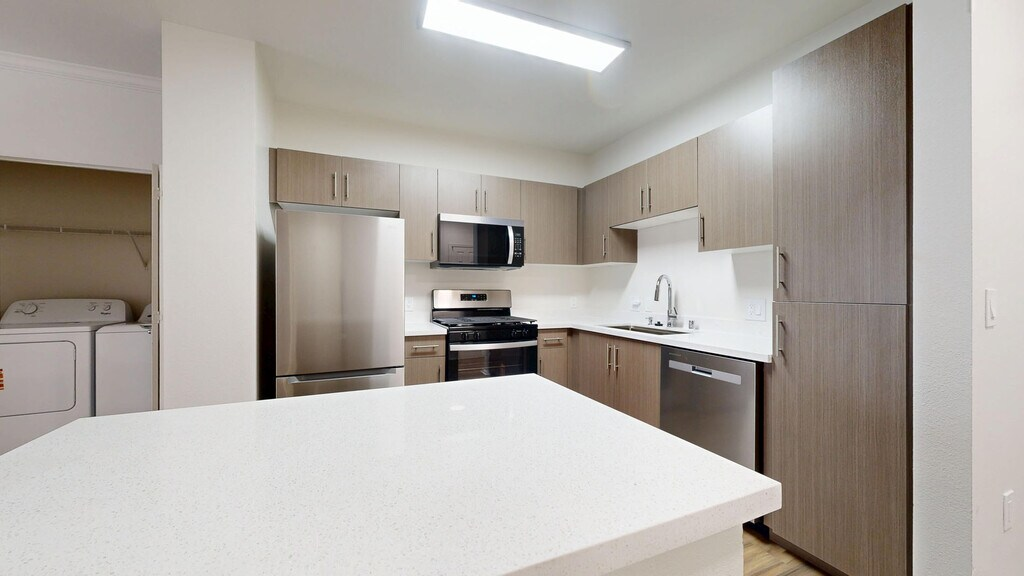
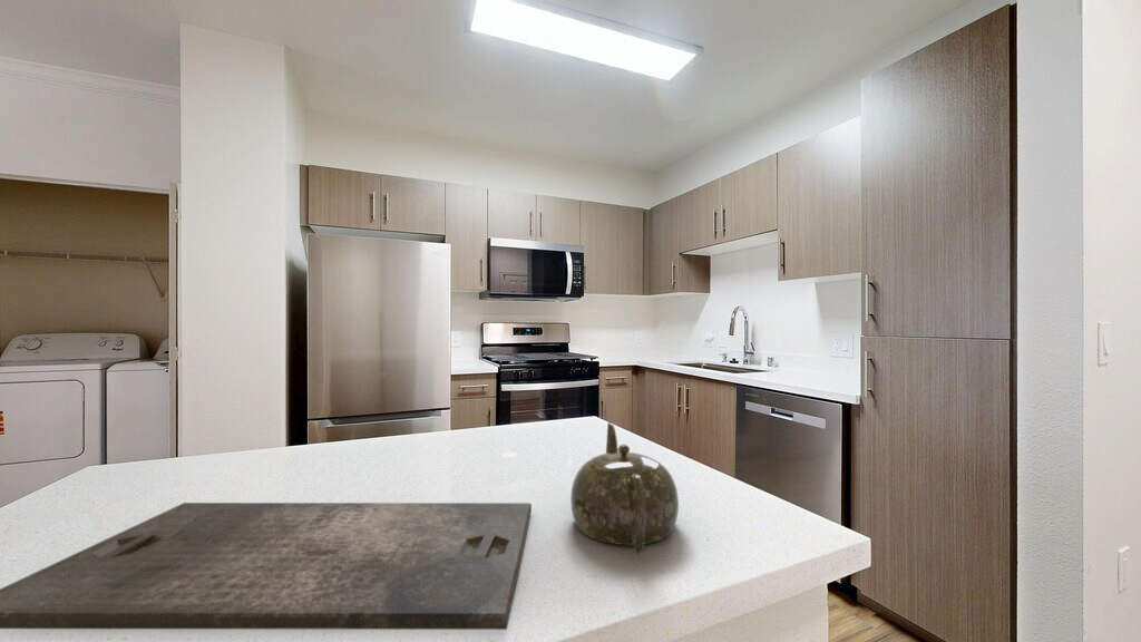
+ teapot (622, 479)
+ cutting board (306, 551)
